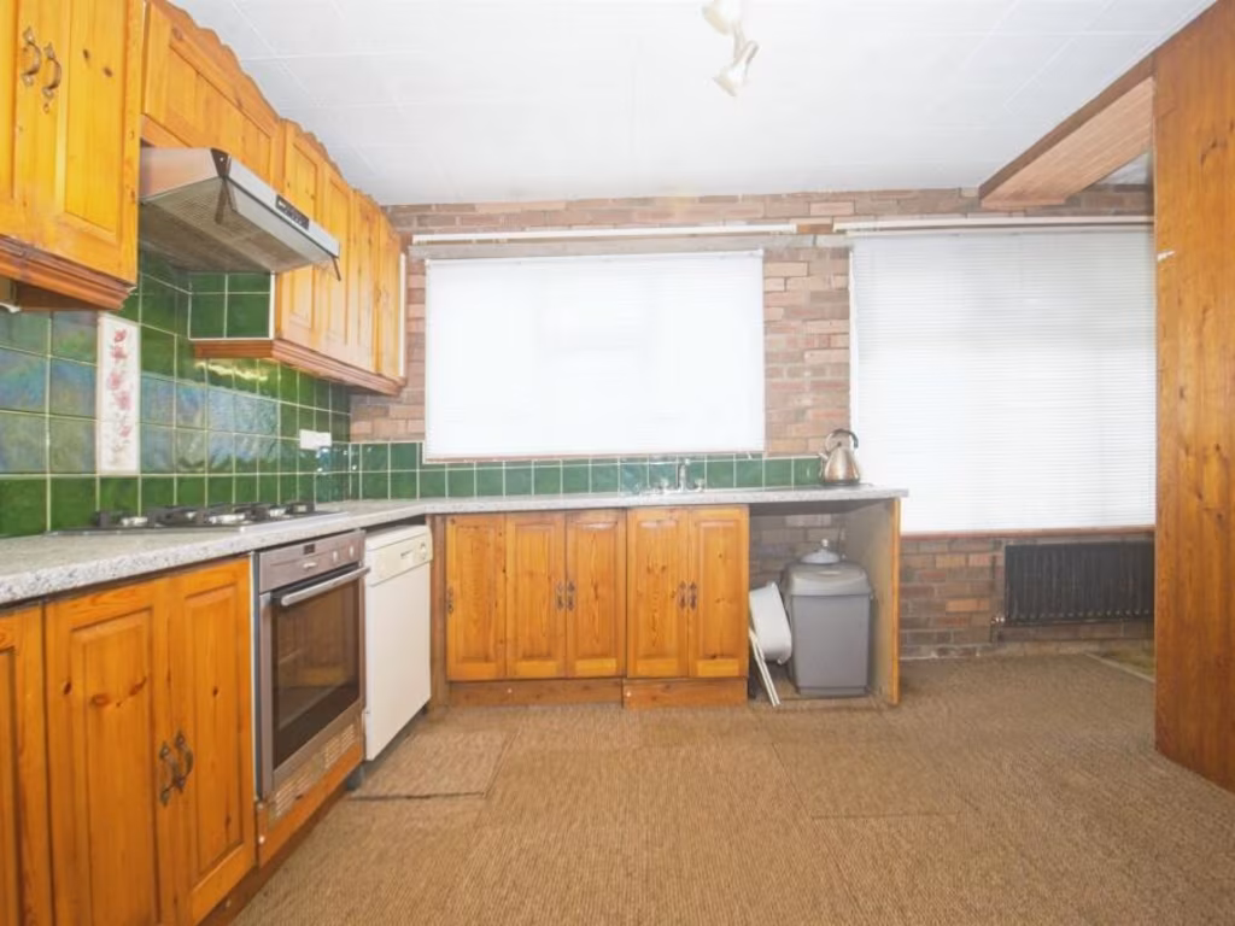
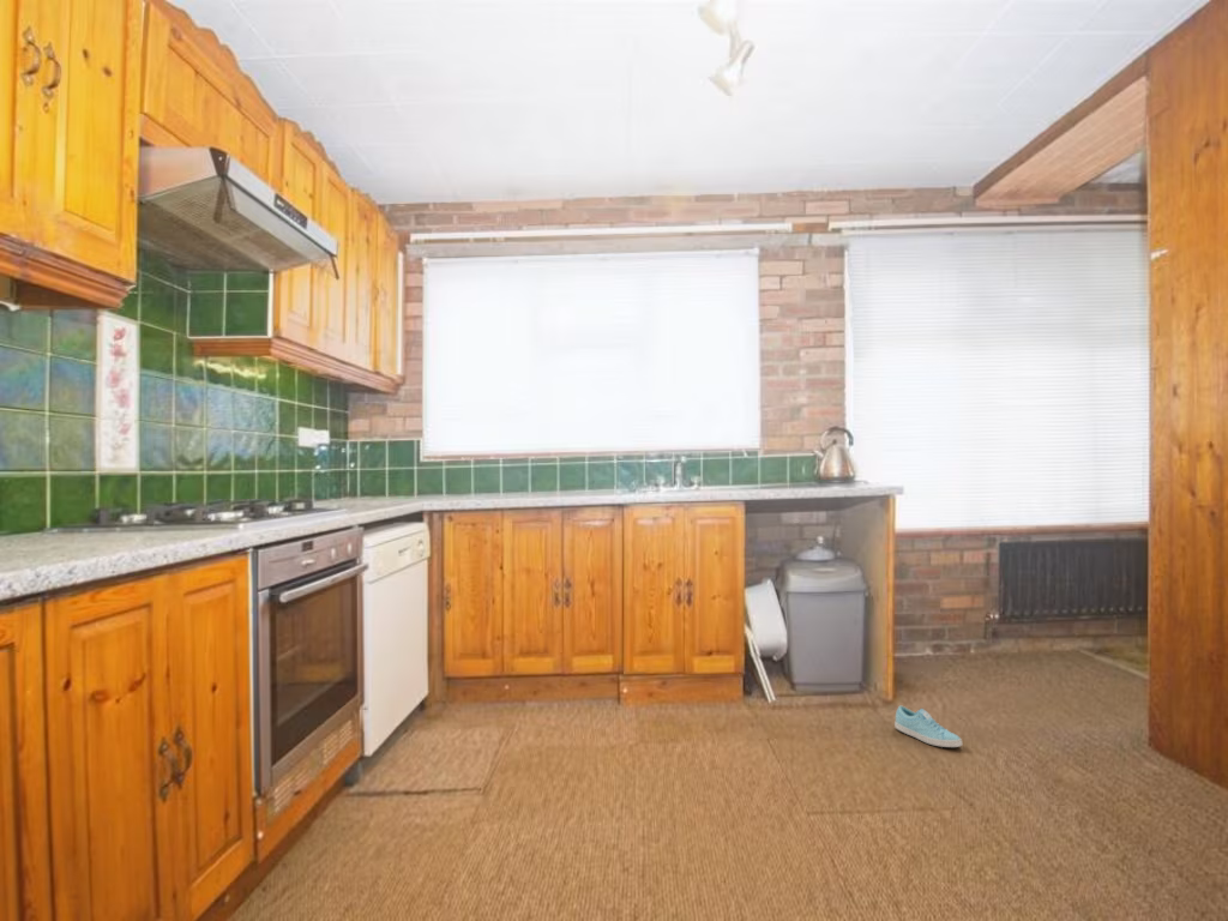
+ sneaker (926, 724)
